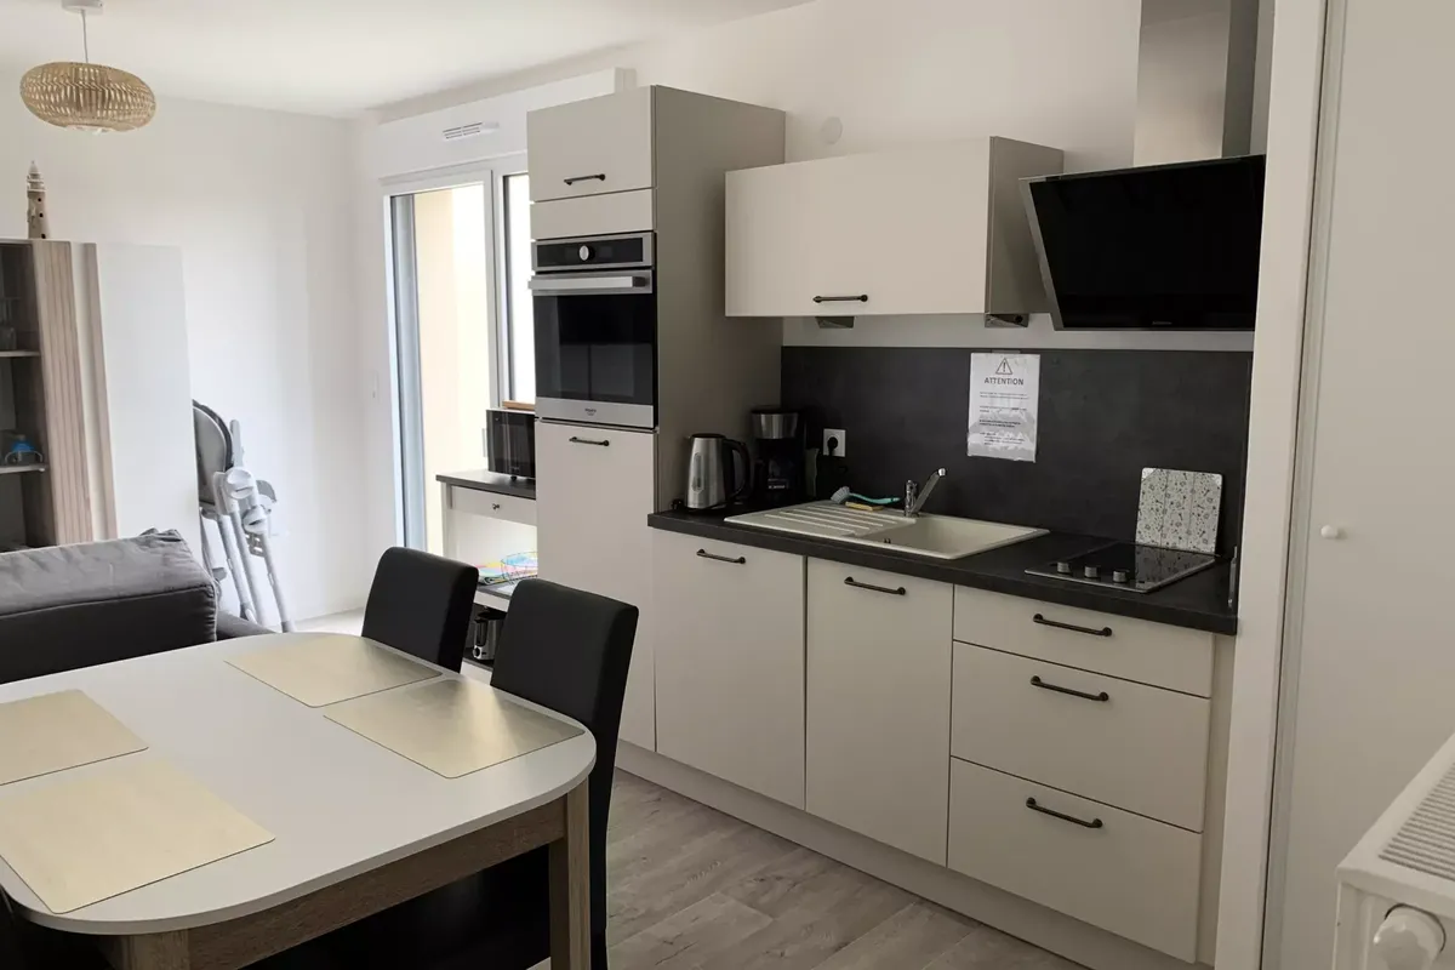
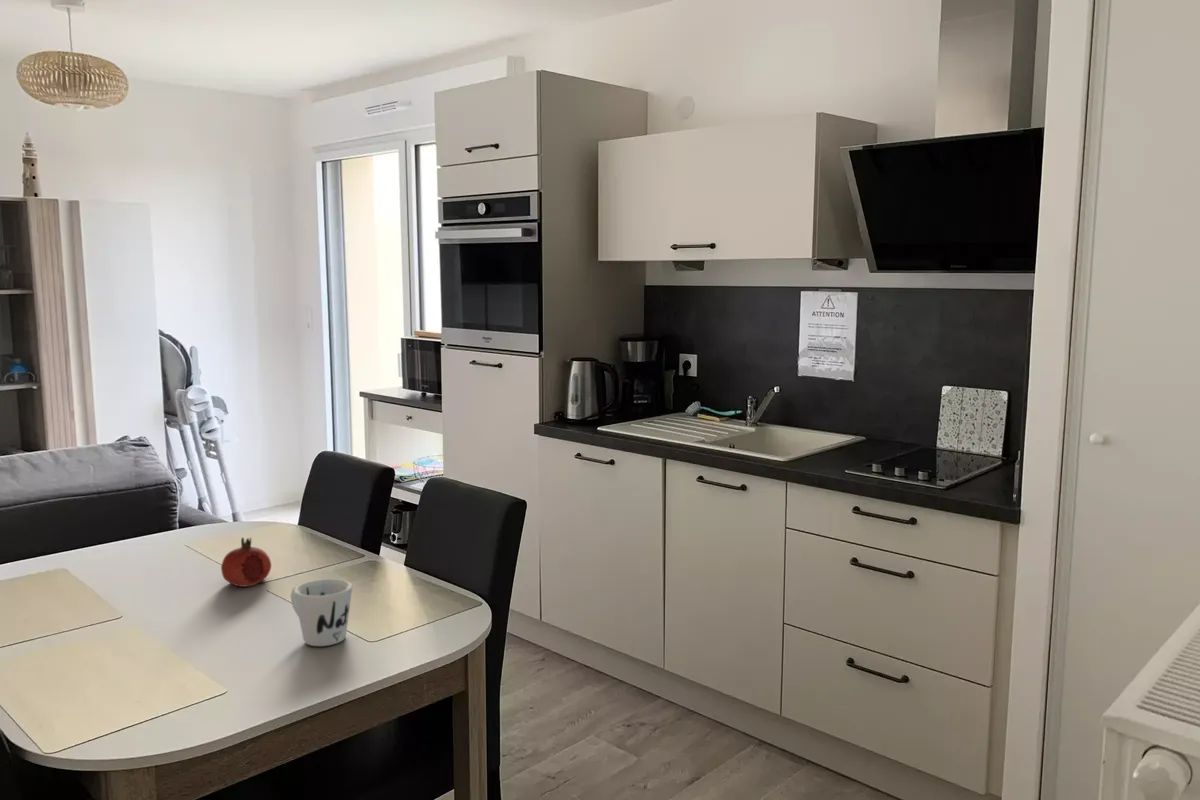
+ fruit (246, 559)
+ mug (316, 610)
